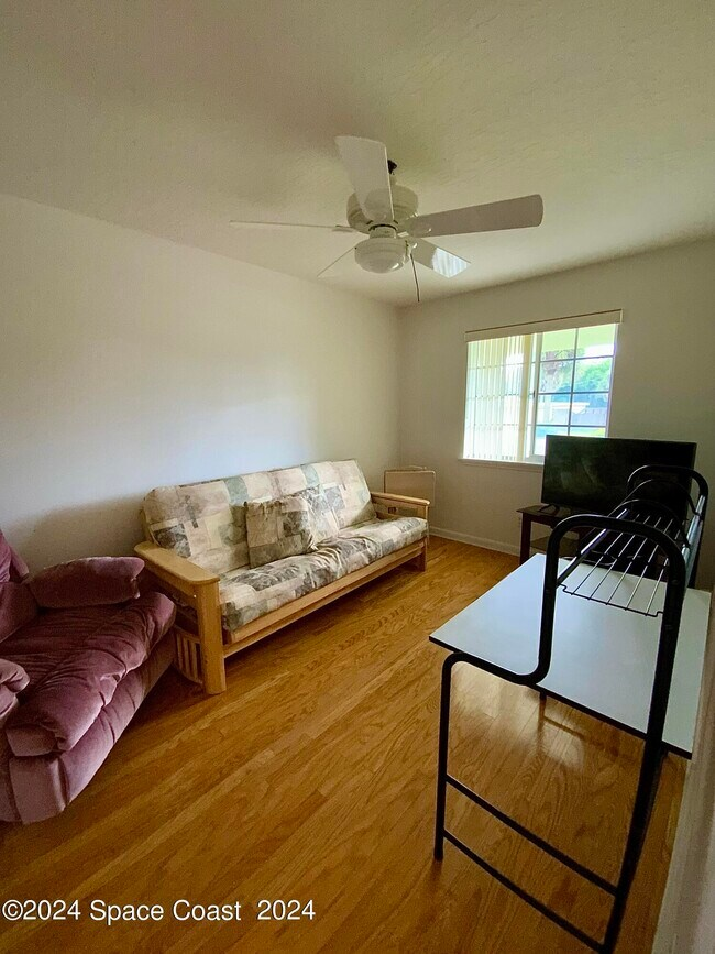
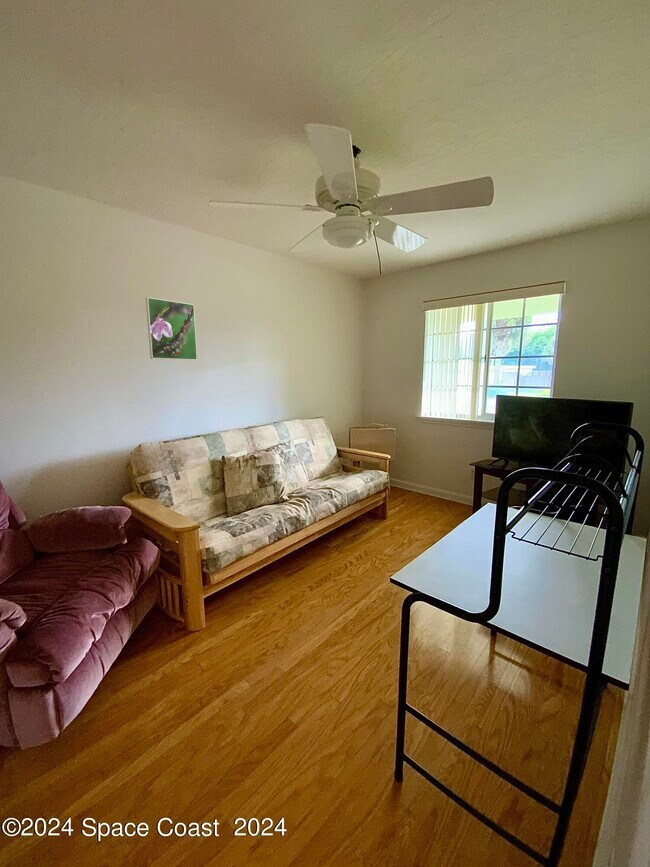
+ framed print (172, 330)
